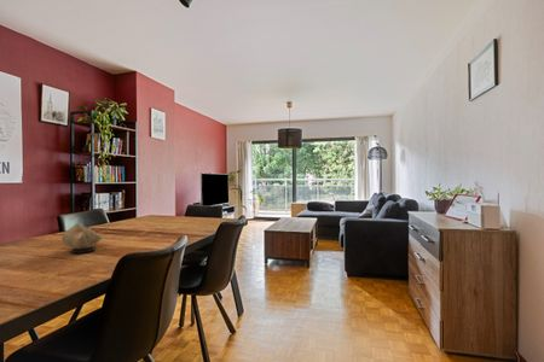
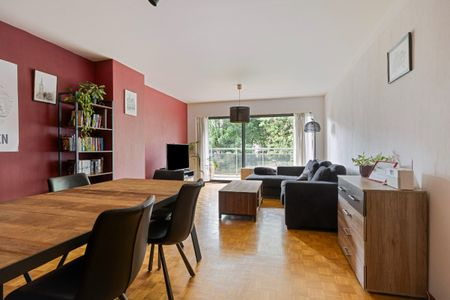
- decorative bowl (82, 235)
